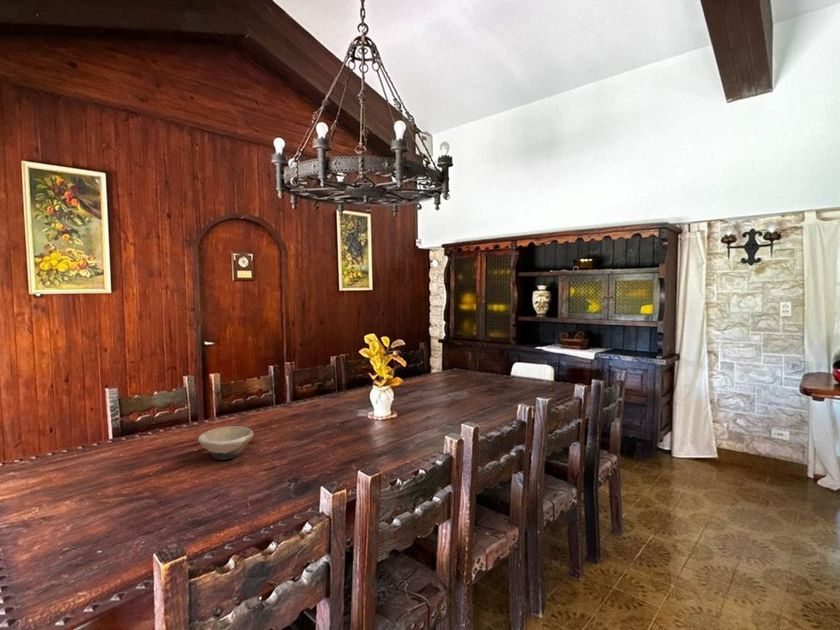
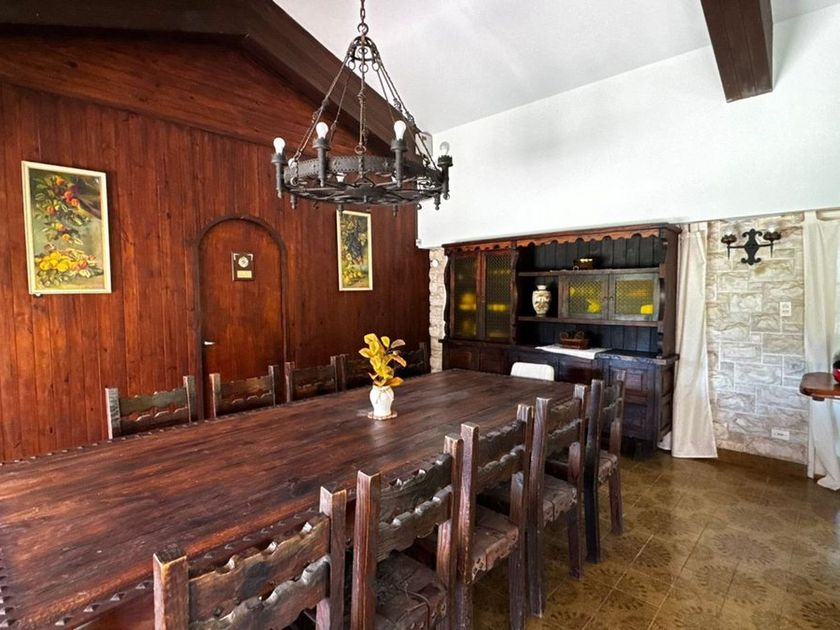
- bowl (227, 443)
